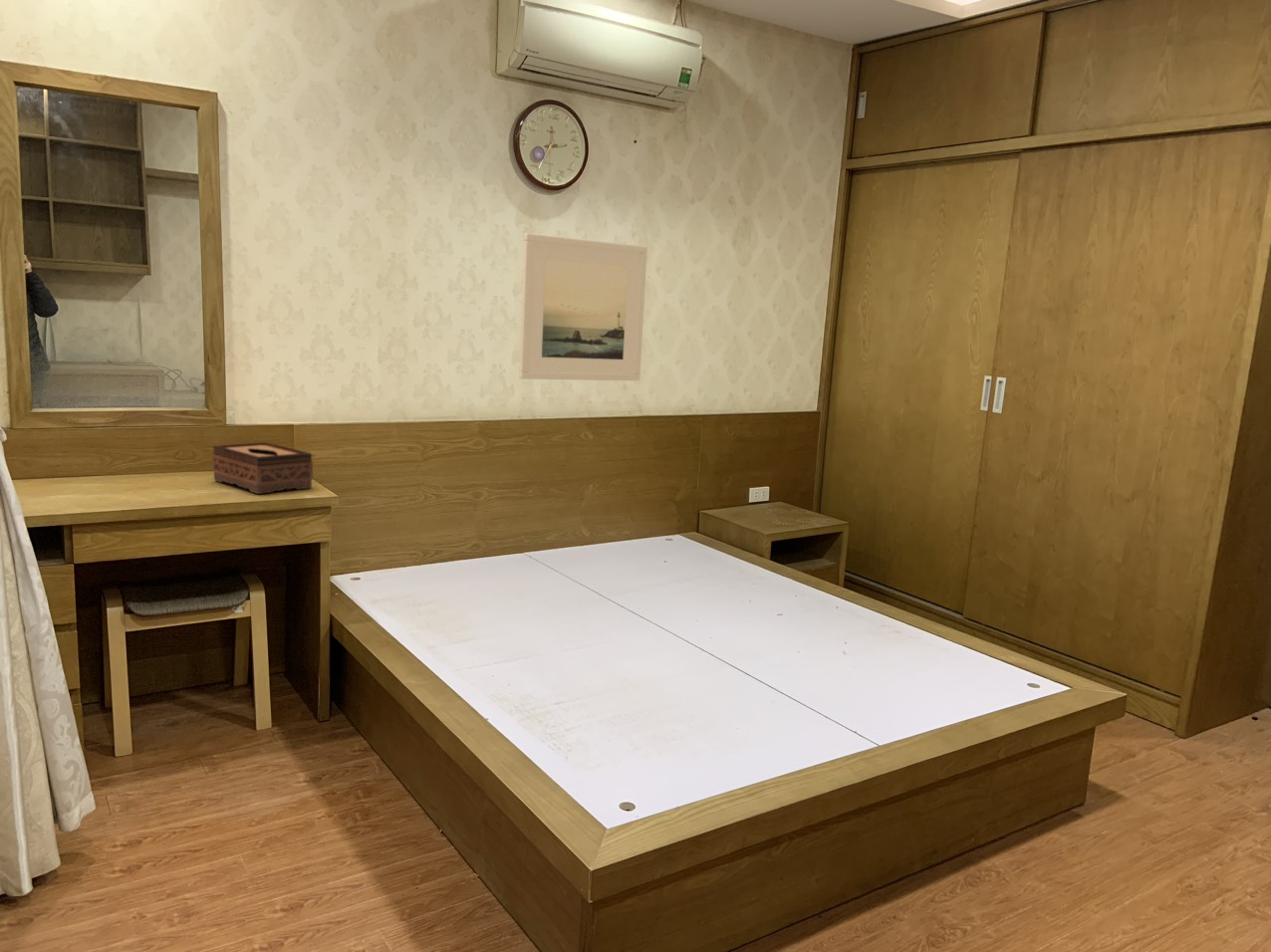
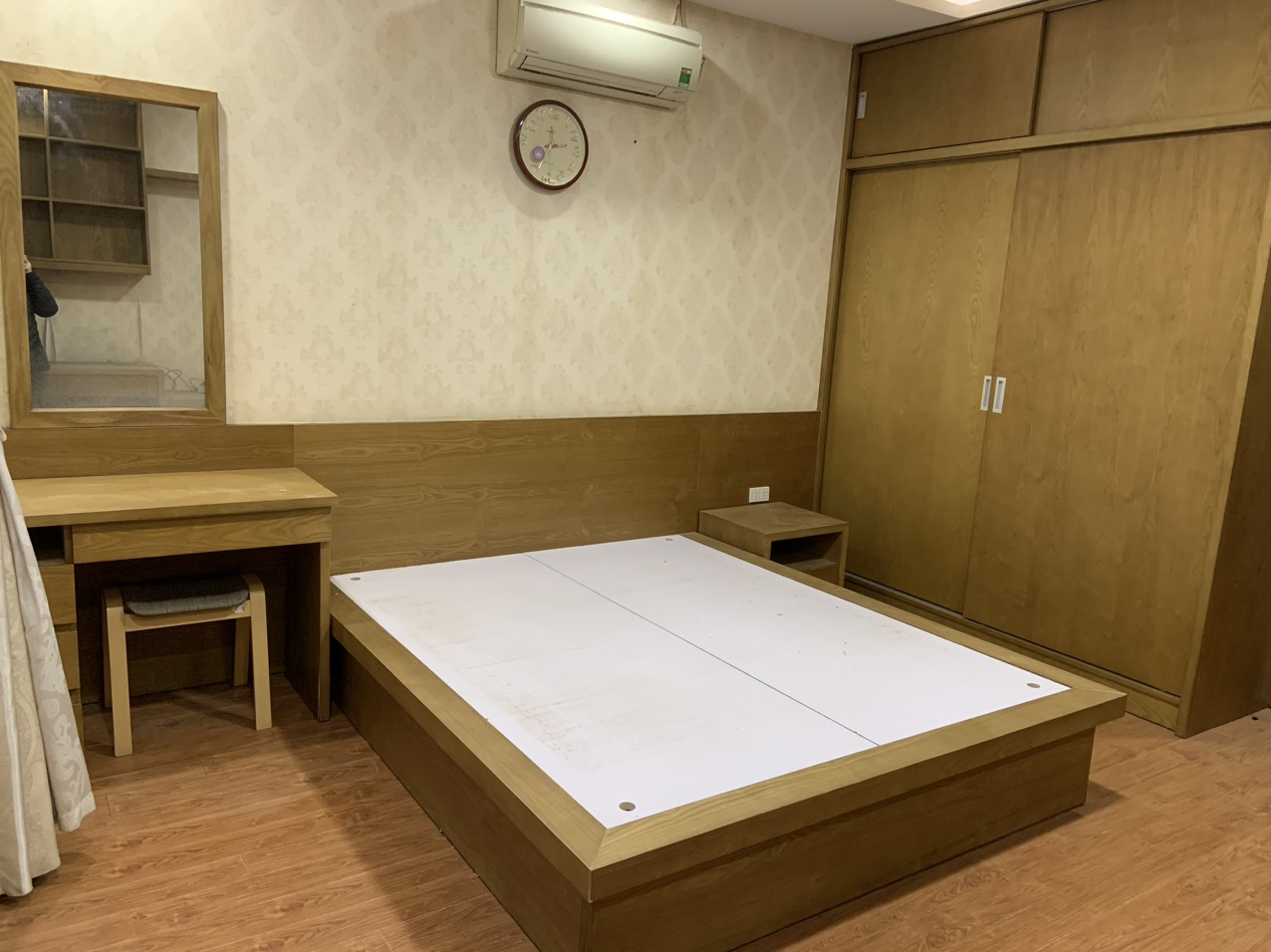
- tissue box (262, 466)
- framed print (585, 311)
